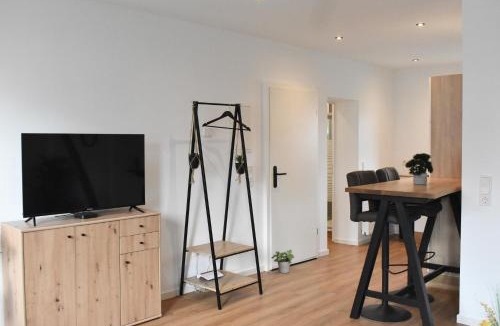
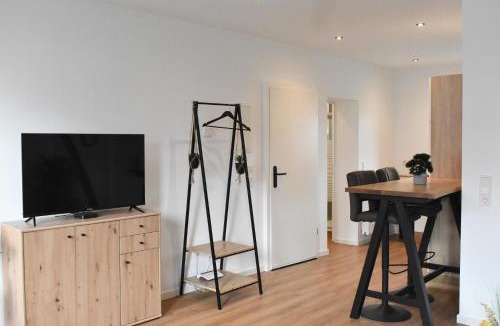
- potted plant (283, 261)
